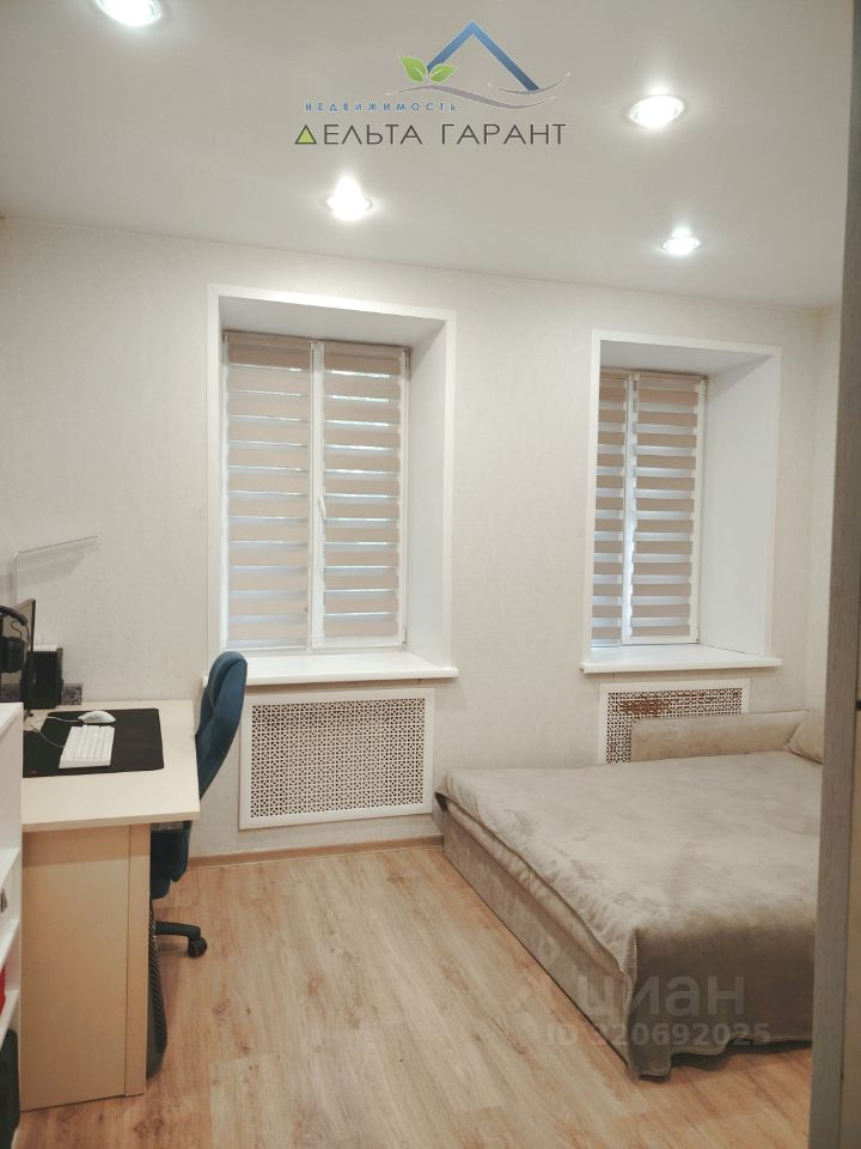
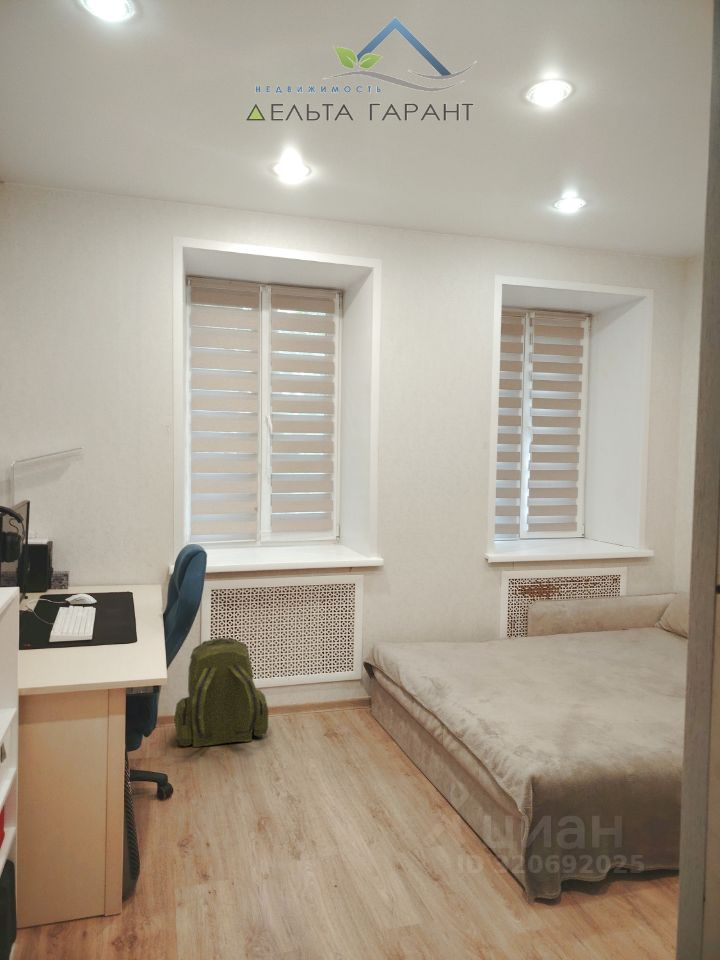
+ backpack (222, 689)
